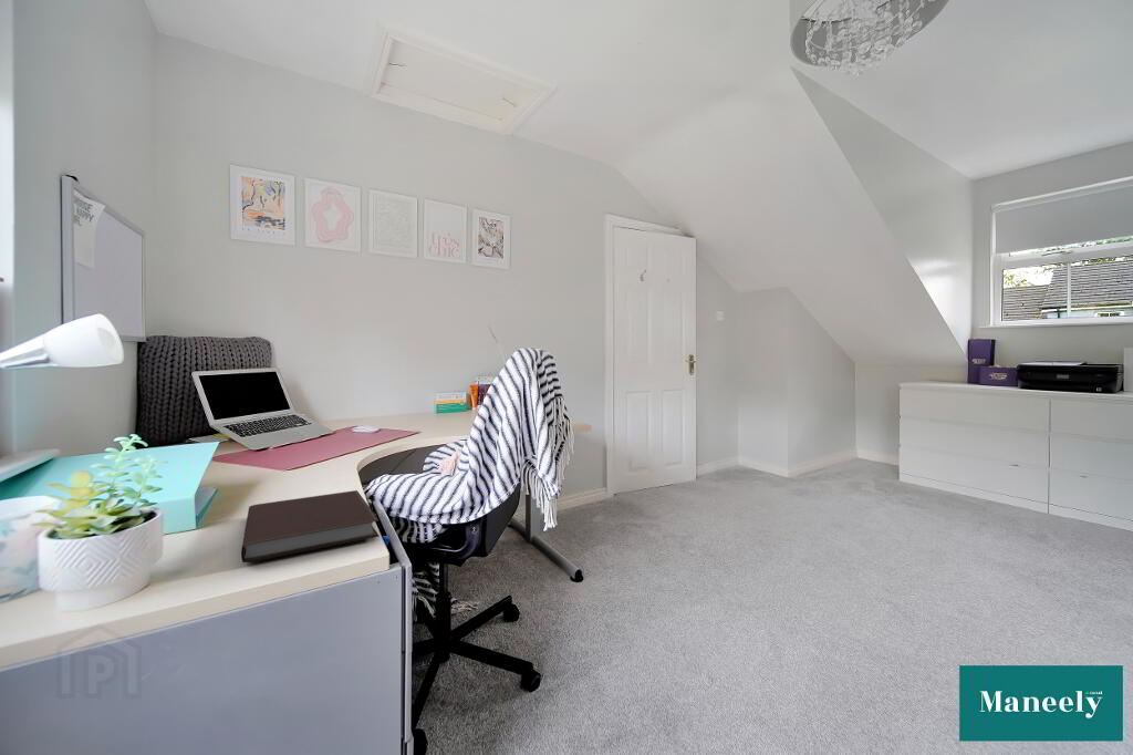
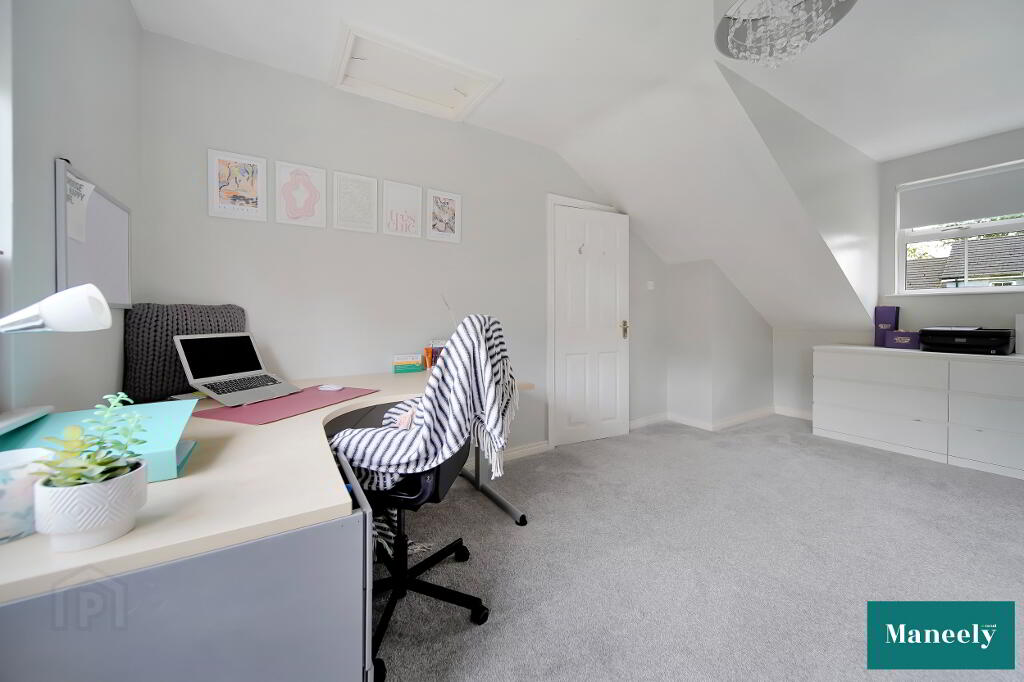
- notebook (310, 519)
